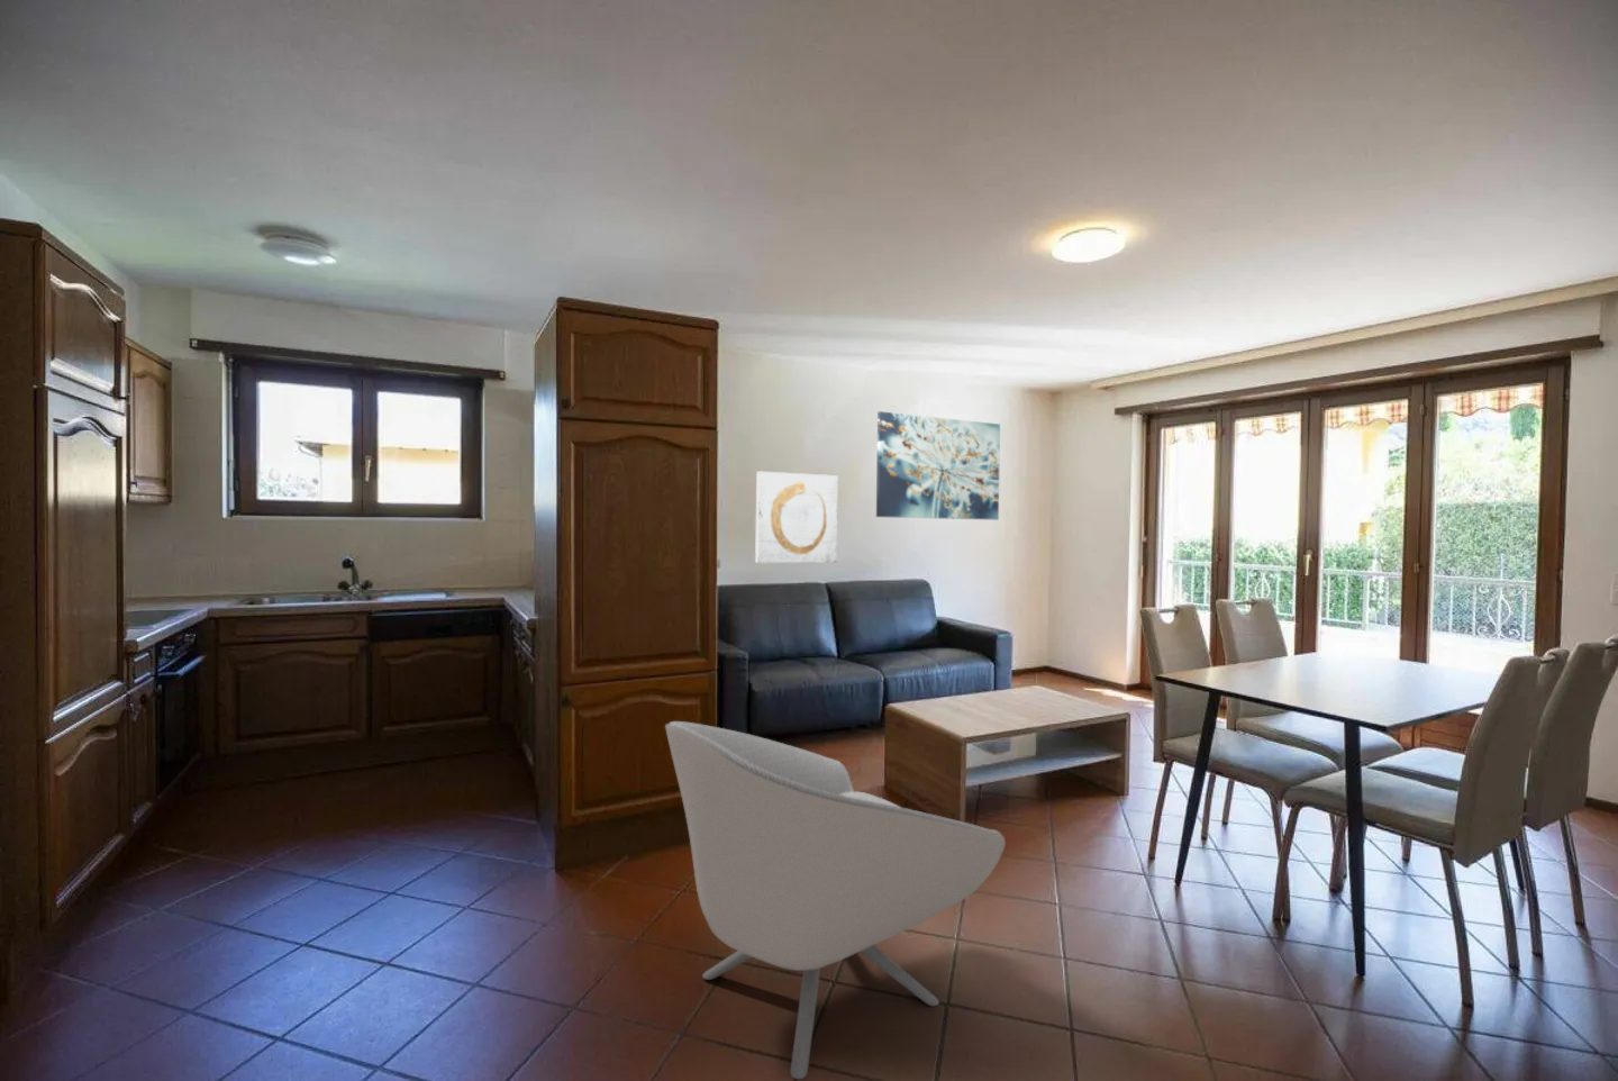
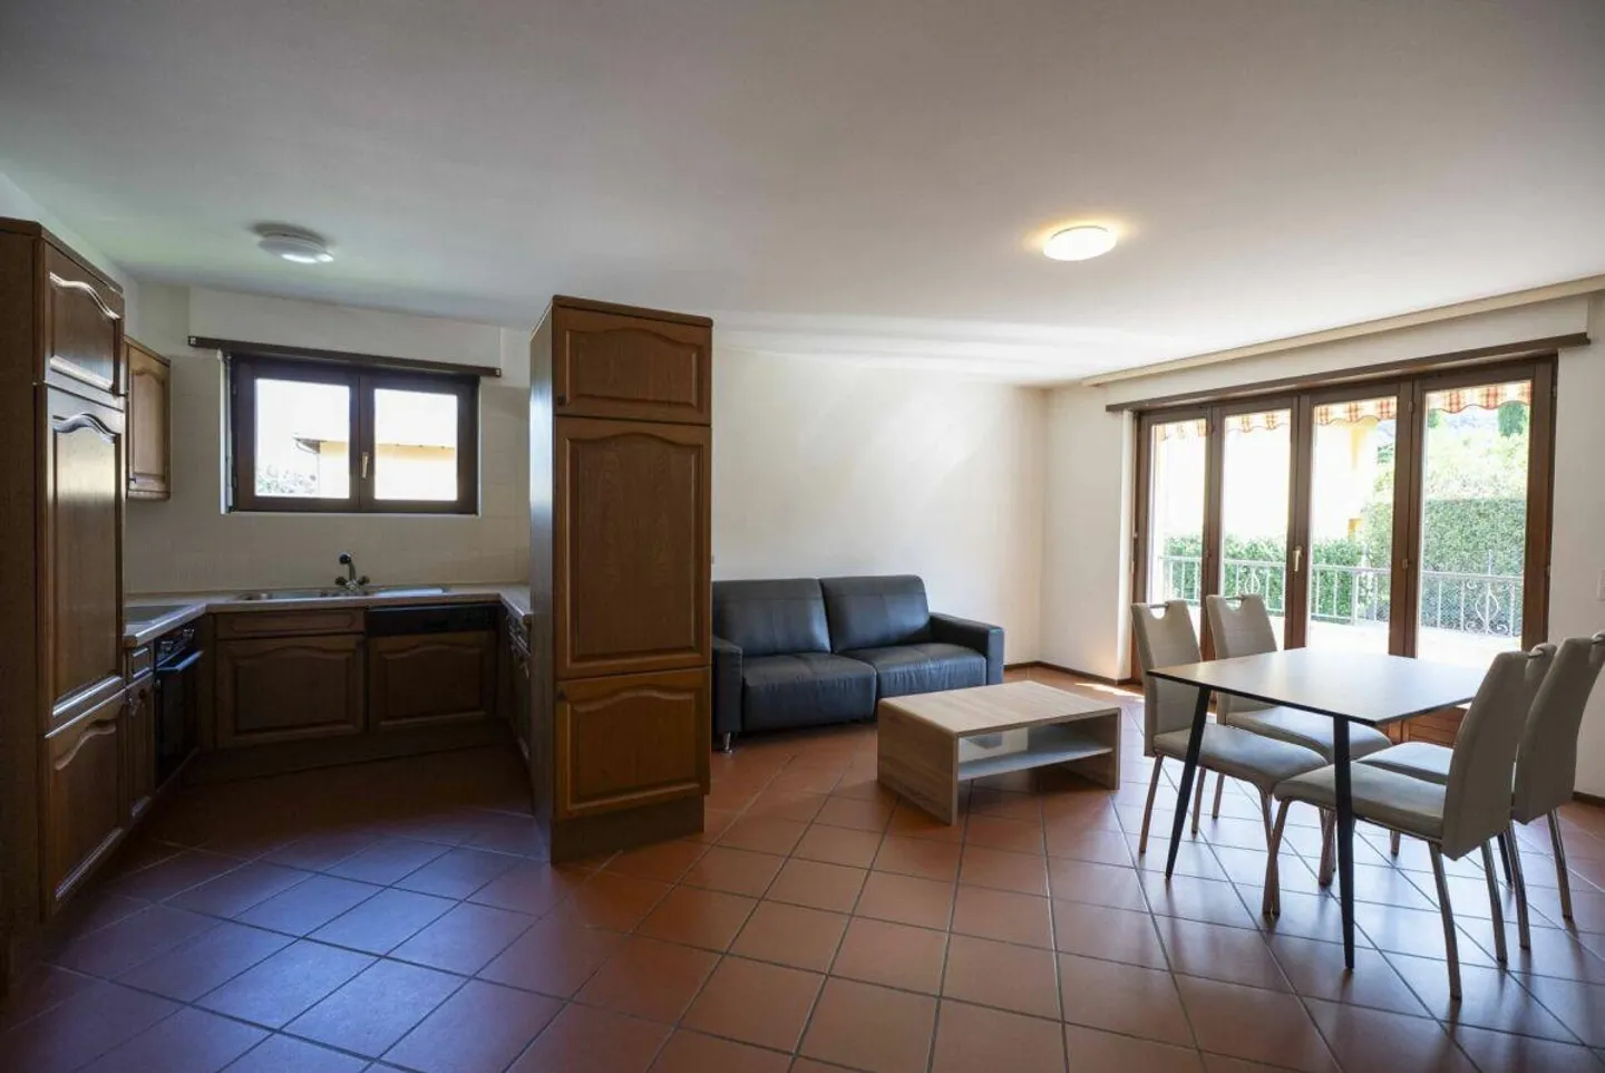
- wall art (796, 518)
- armchair (833, 847)
- wall art (940, 467)
